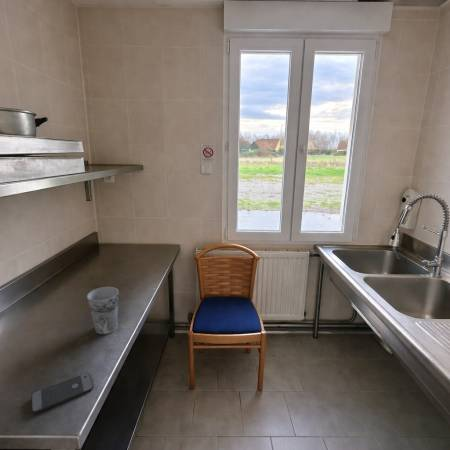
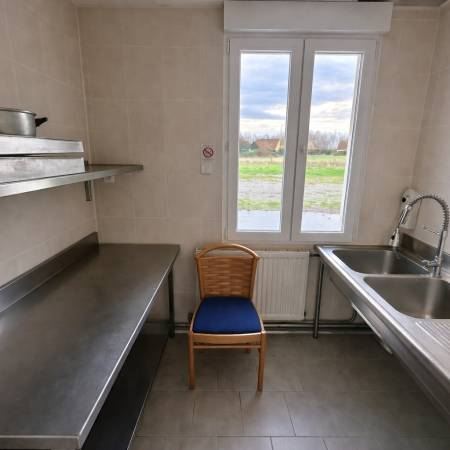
- cup (104, 311)
- smartphone (63, 391)
